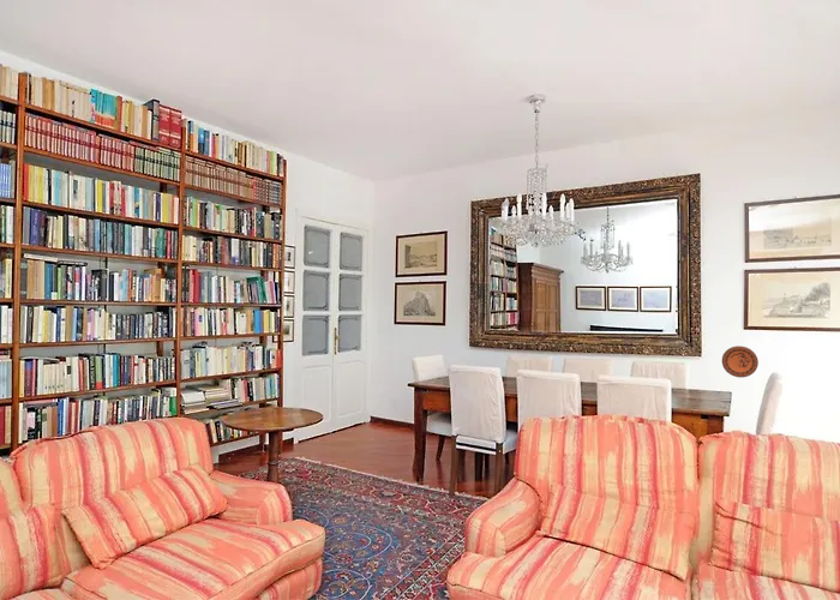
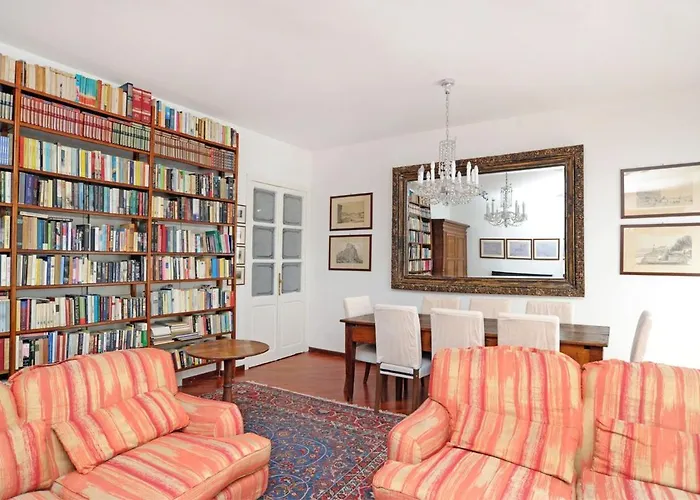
- decorative plate (739, 361)
